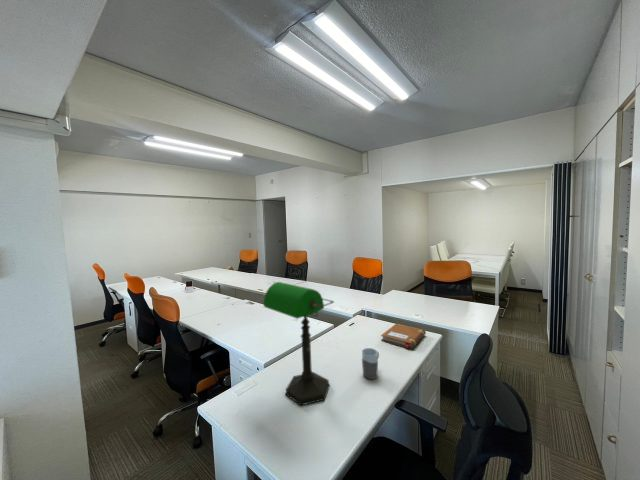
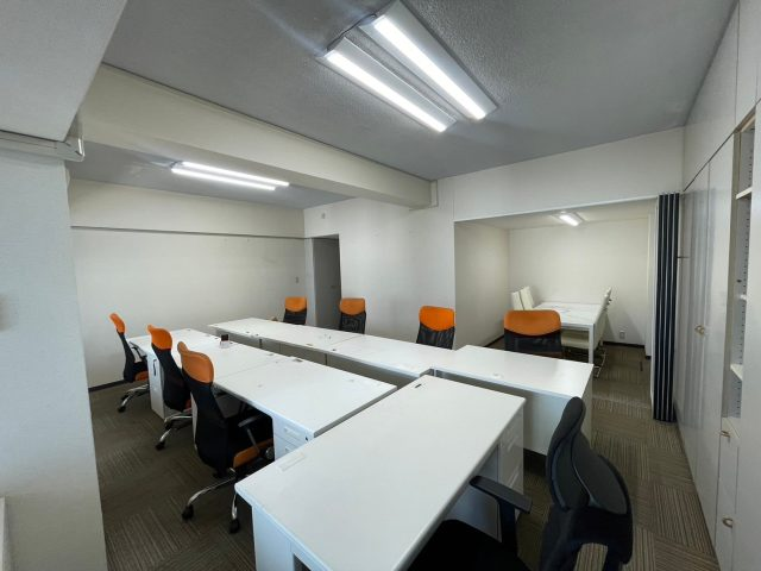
- notebook (403, 335)
- desk lamp (302, 338)
- mug (372, 361)
